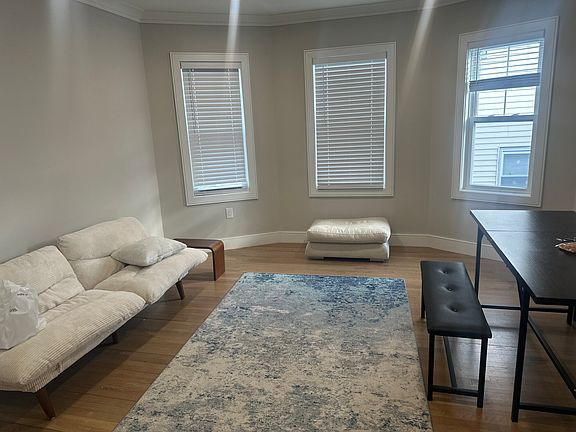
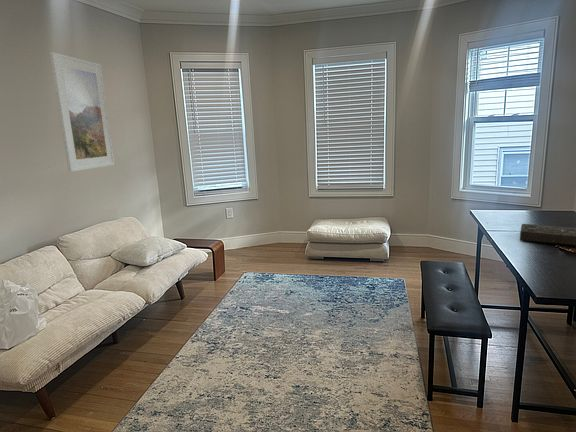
+ book (550, 234)
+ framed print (85, 115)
